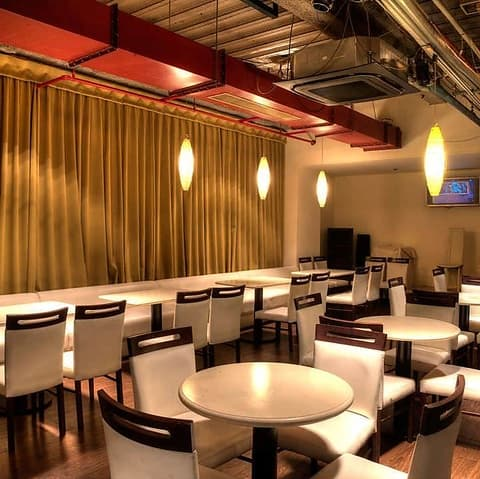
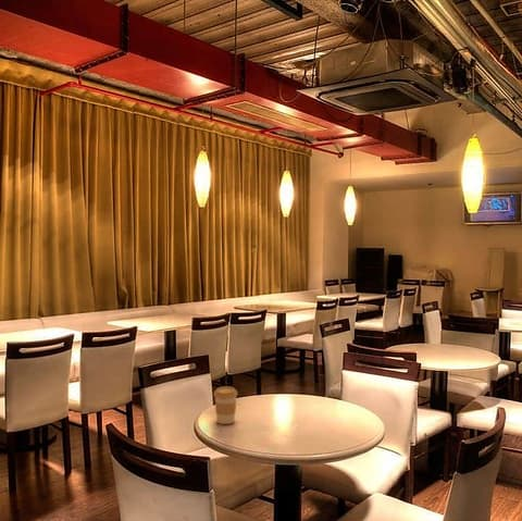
+ coffee cup (225, 405)
